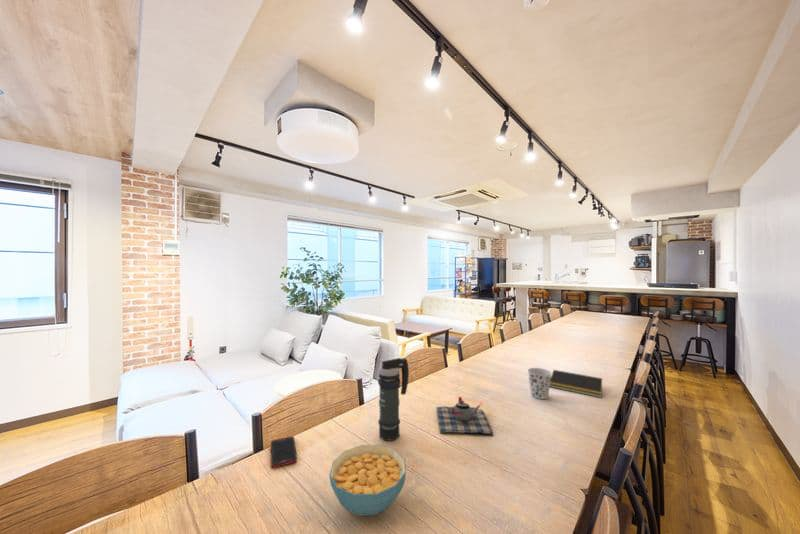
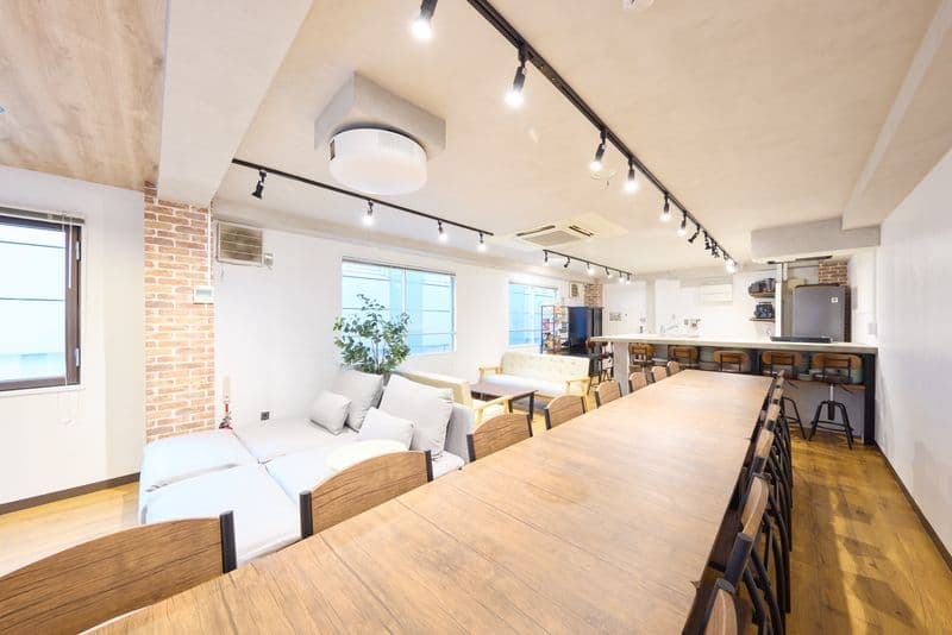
- teapot (462, 410)
- cereal bowl (368, 485)
- smoke grenade (393, 396)
- notepad (575, 382)
- cup (539, 383)
- cell phone (283, 451)
